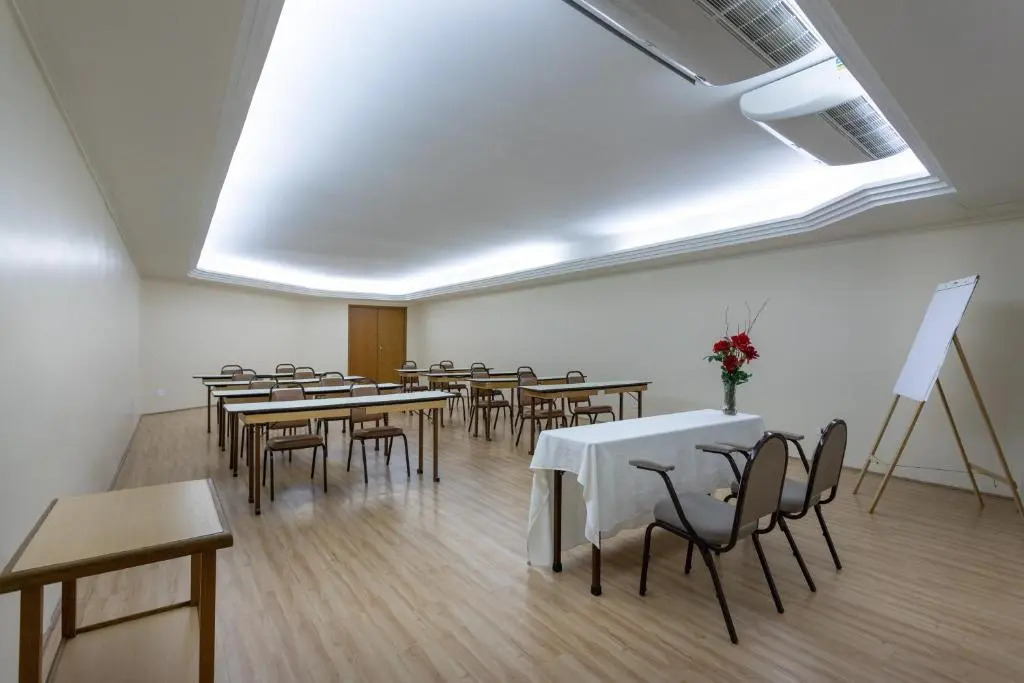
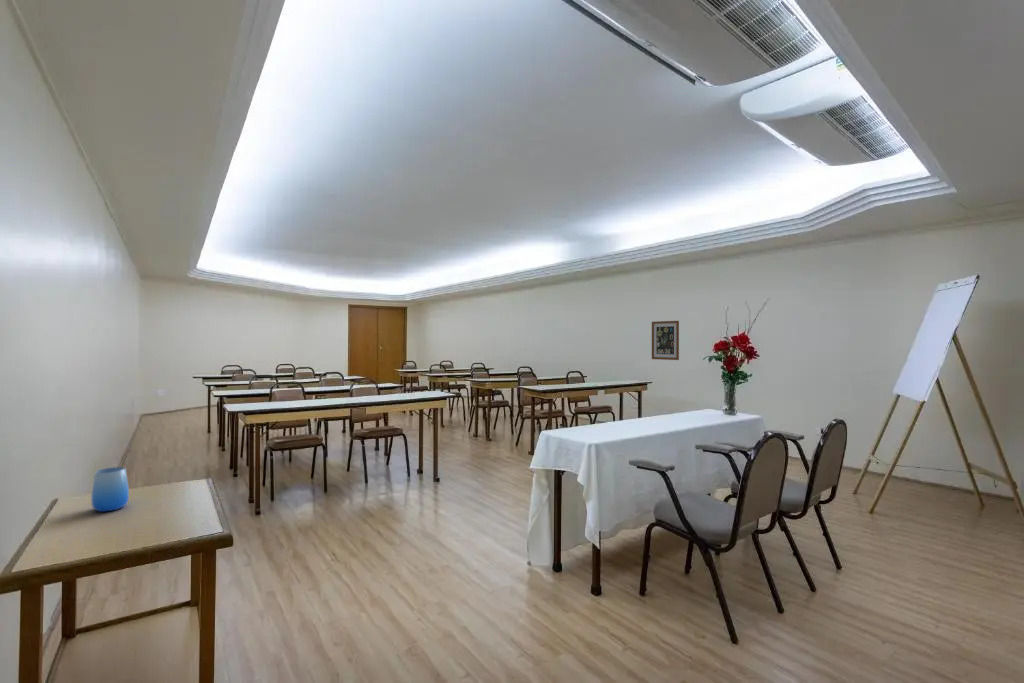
+ wall art (664, 340)
+ cup (110, 489)
